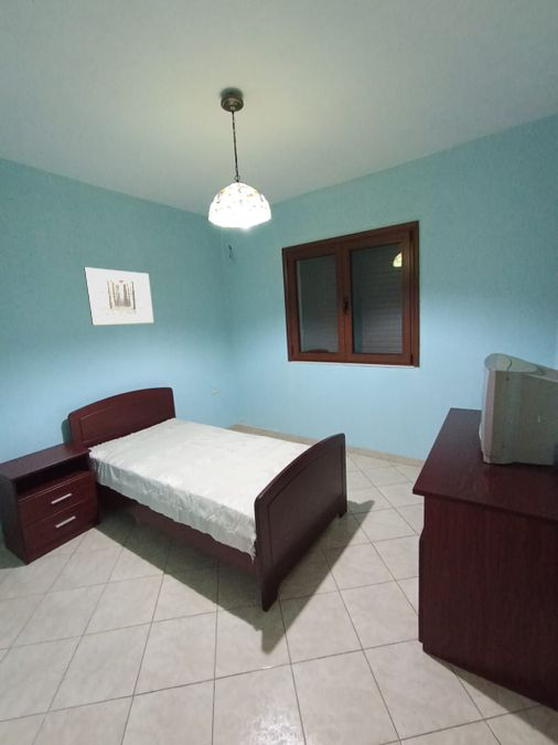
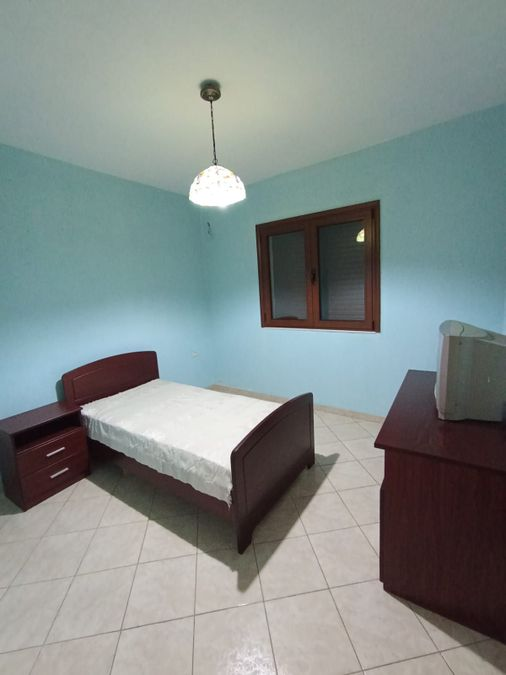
- wall art (121, 297)
